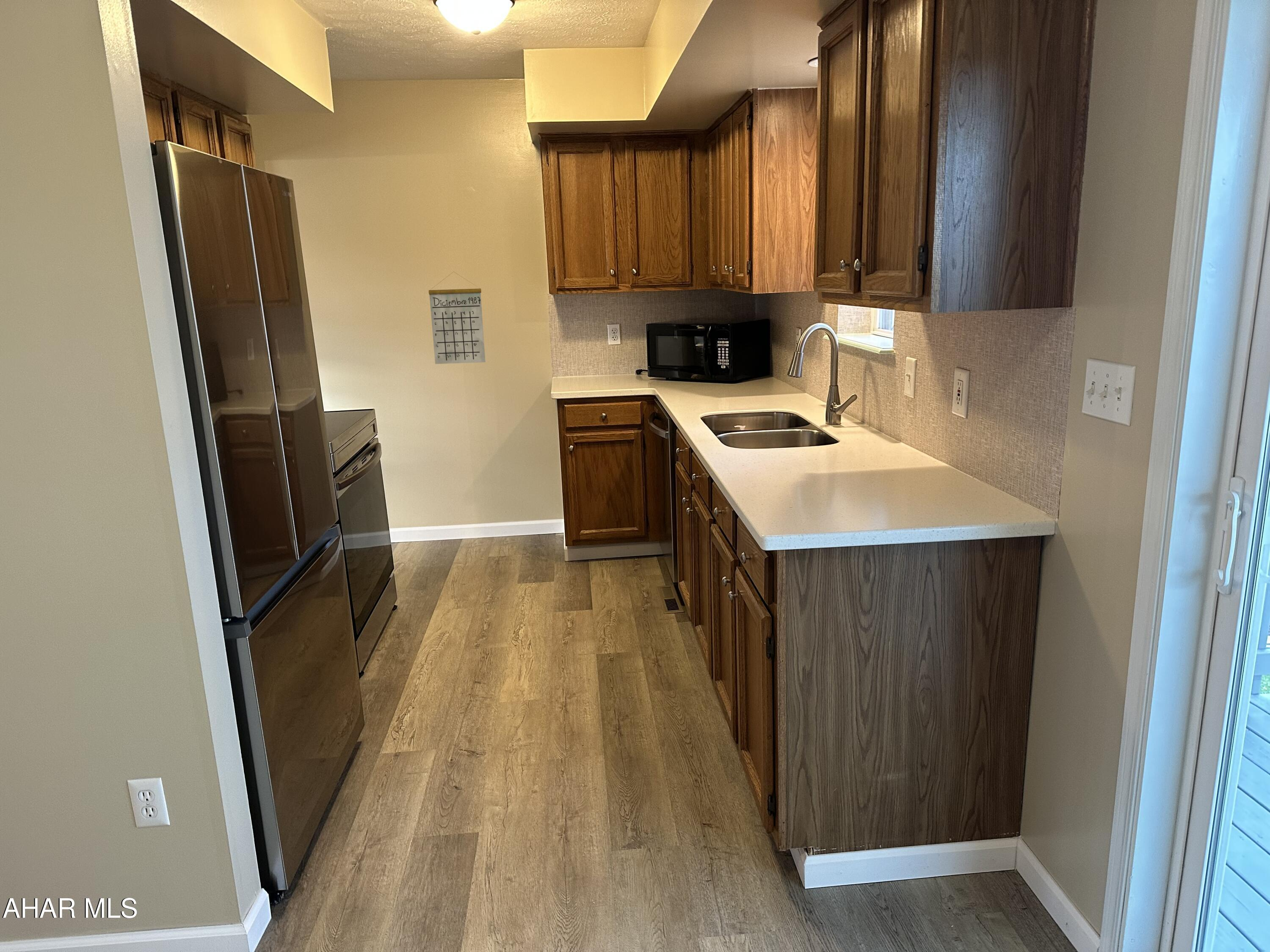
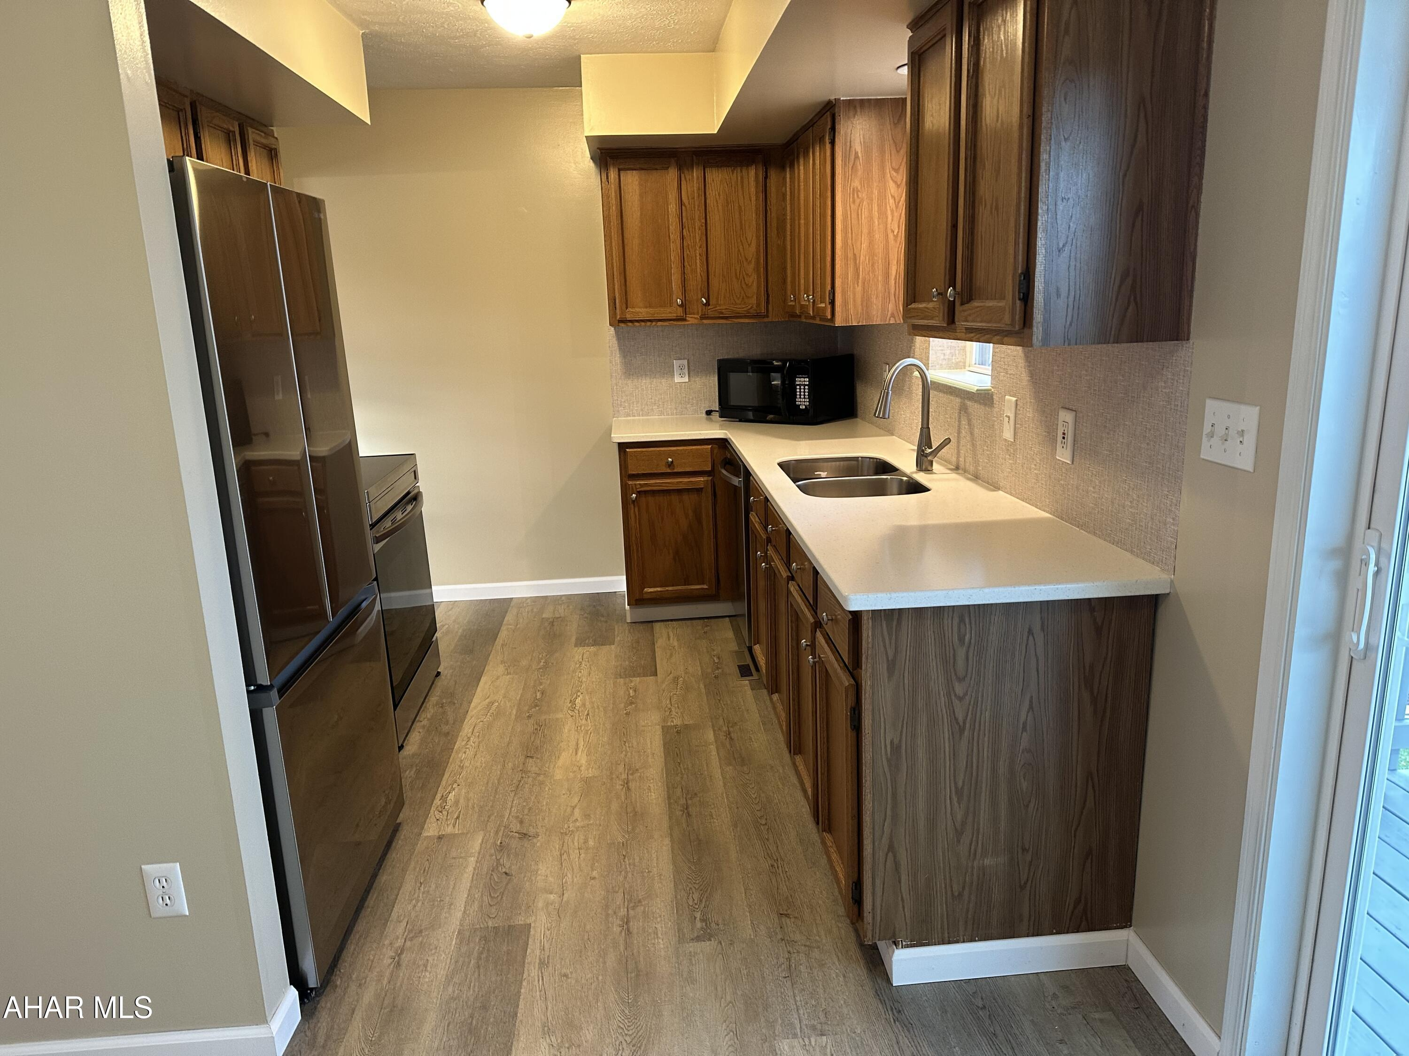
- calendar (457, 318)
